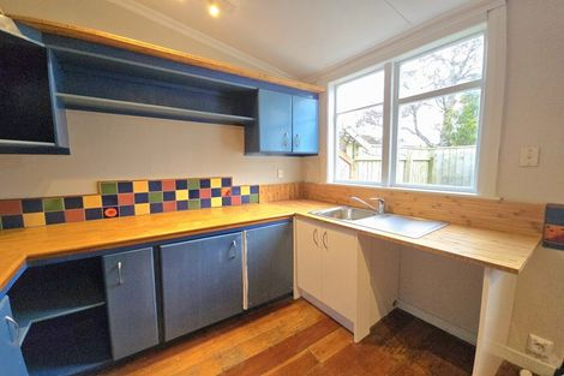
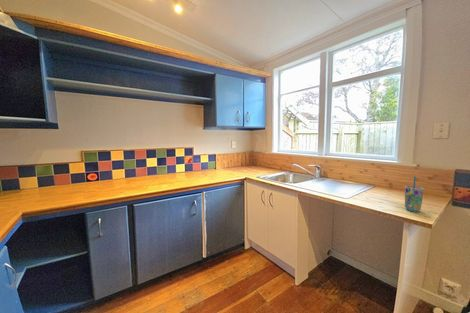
+ cup (413, 193)
